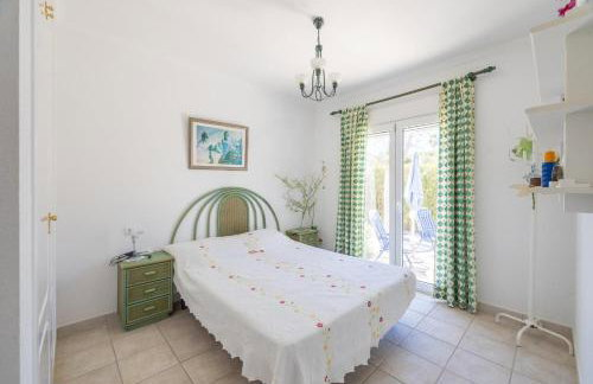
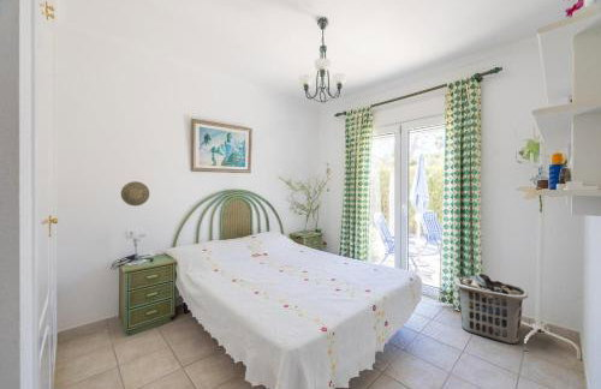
+ clothes hamper (488, 304)
+ decorative plate (136, 193)
